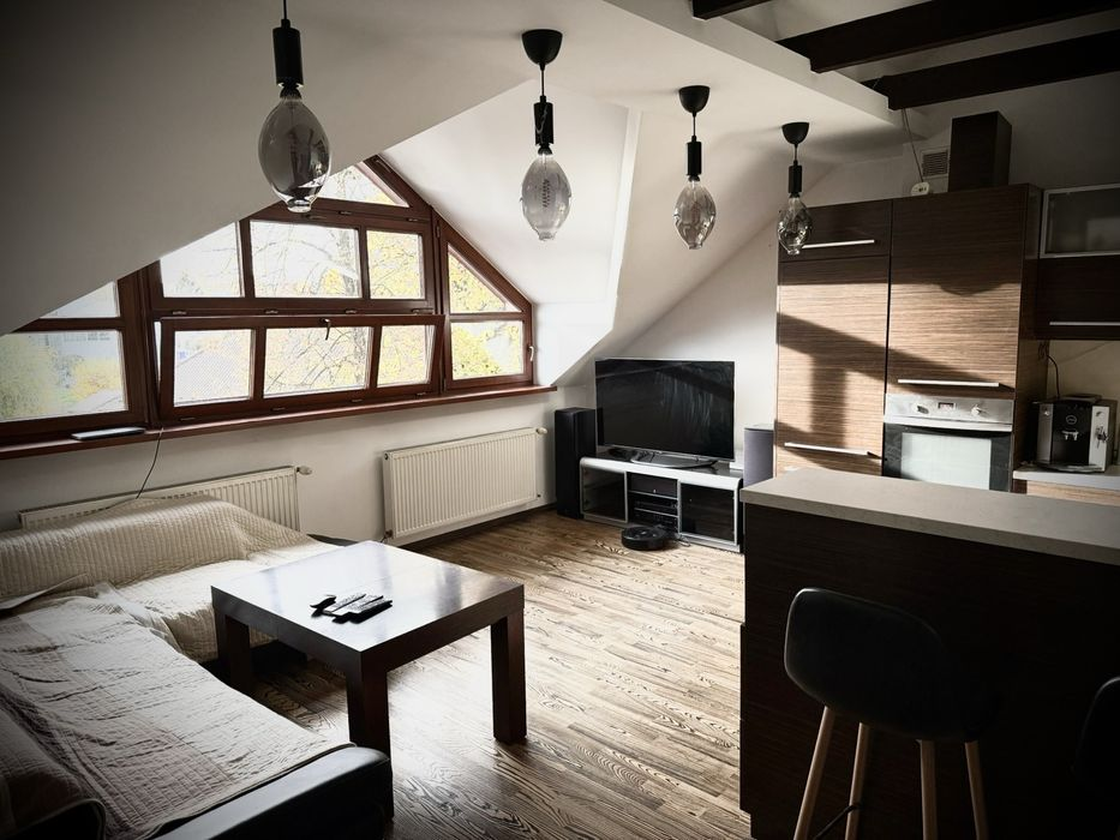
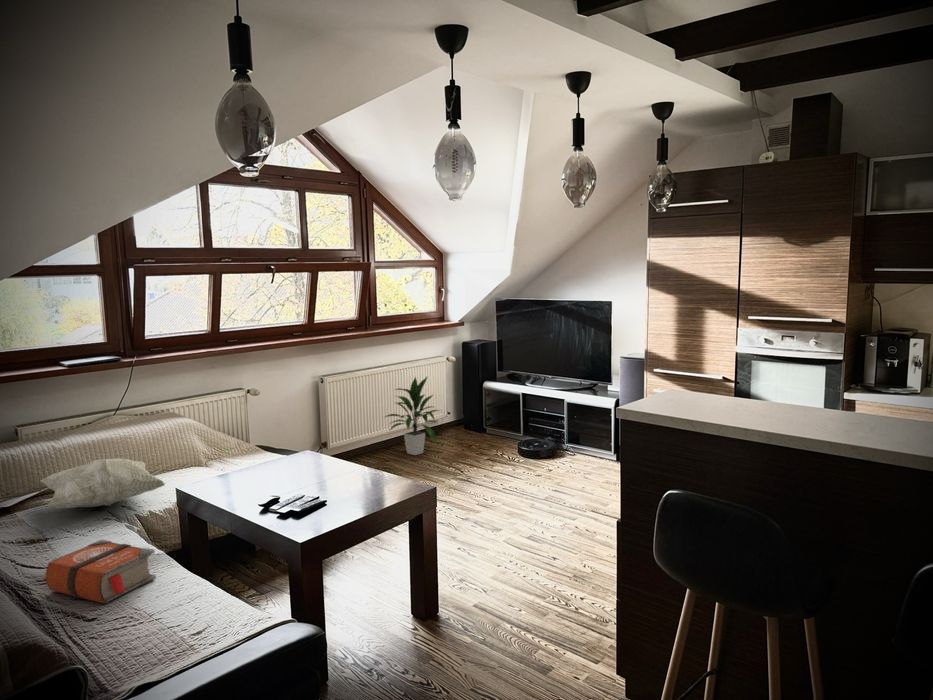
+ indoor plant (414, 416)
+ bible (107, 569)
+ decorative pillow (101, 482)
